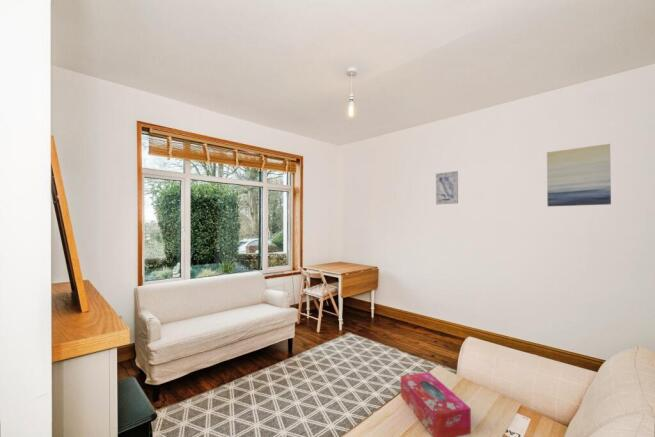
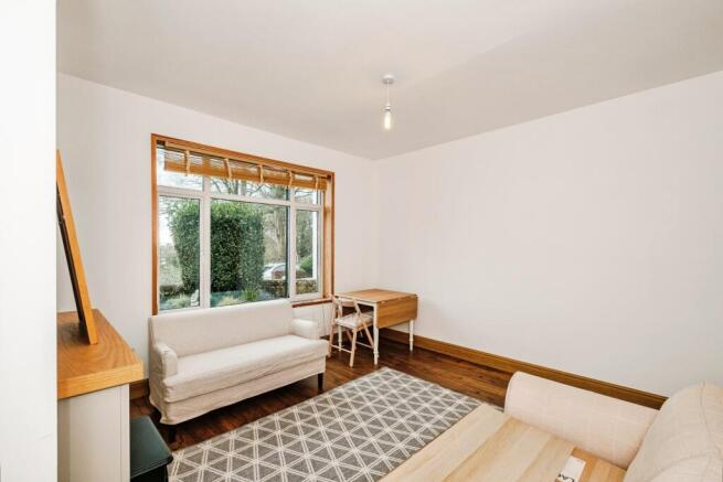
- wall art (446, 188)
- tissue box (432, 402)
- wall art (577, 177)
